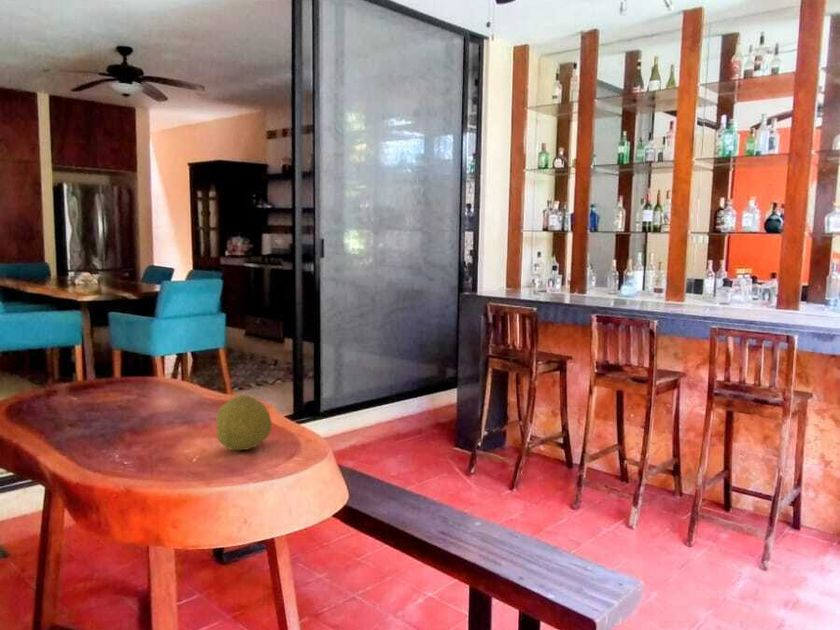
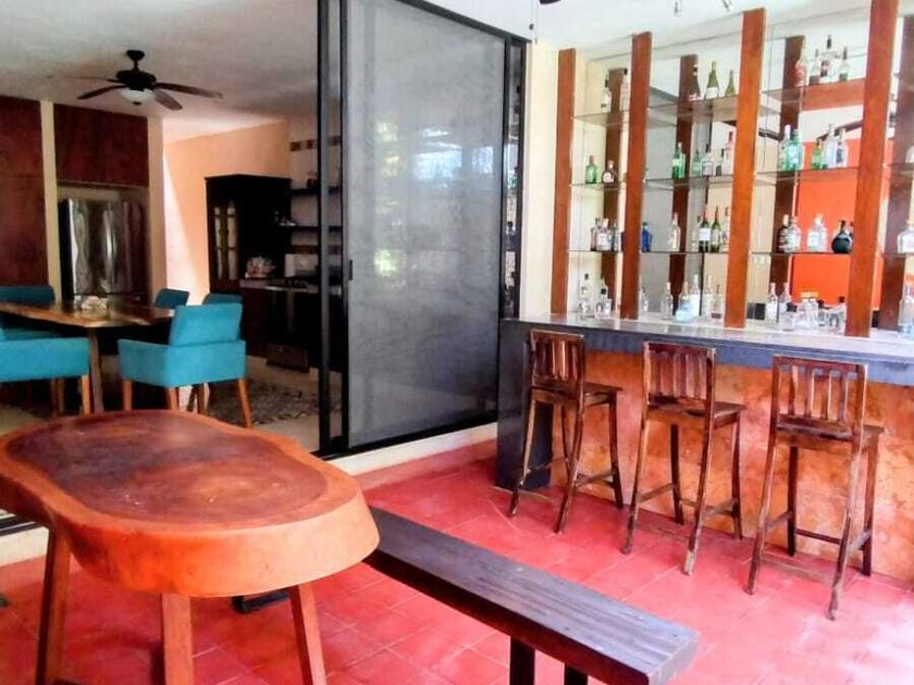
- fruit (243, 422)
